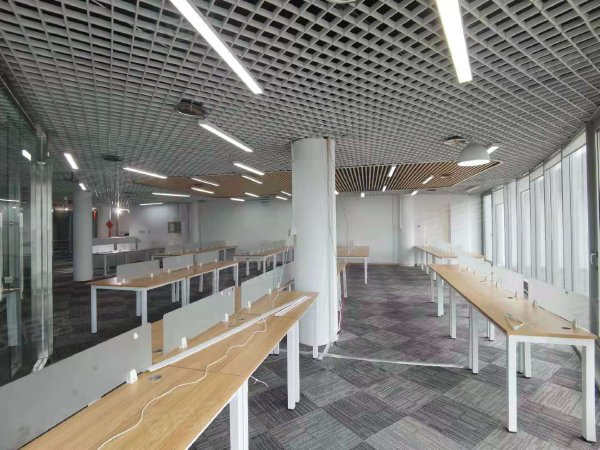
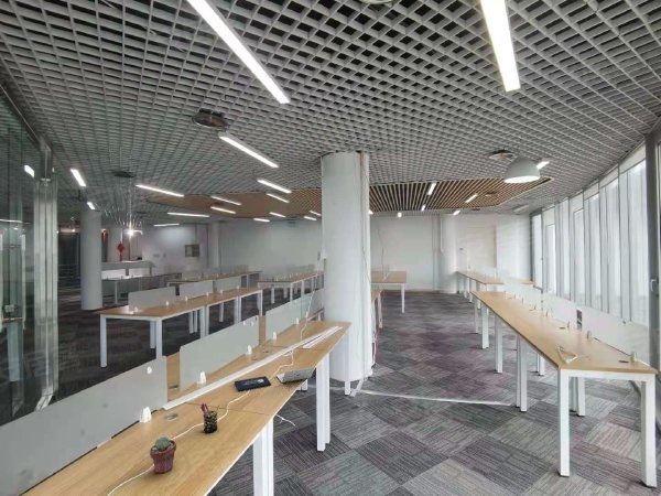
+ pen holder (209, 417)
+ laptop (277, 375)
+ potted succulent (163, 452)
